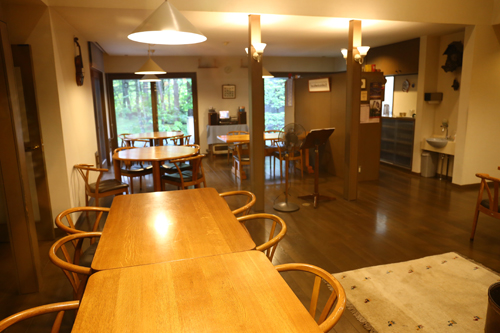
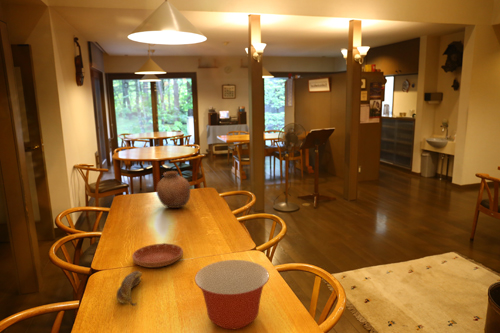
+ saucer (158, 255)
+ pottery (173, 189)
+ banana (130, 286)
+ mixing bowl (232, 297)
